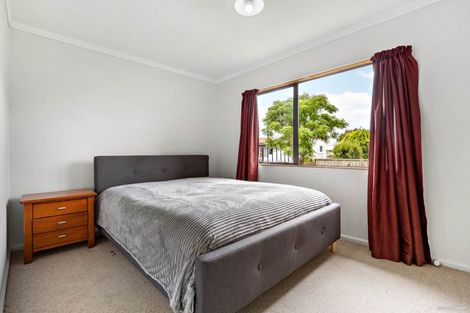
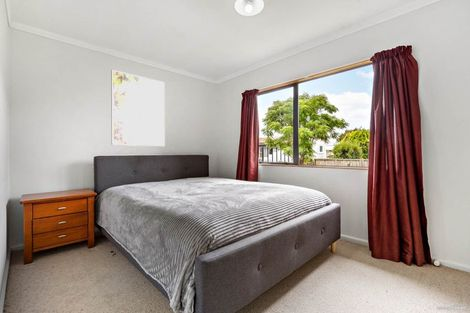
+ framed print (140, 111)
